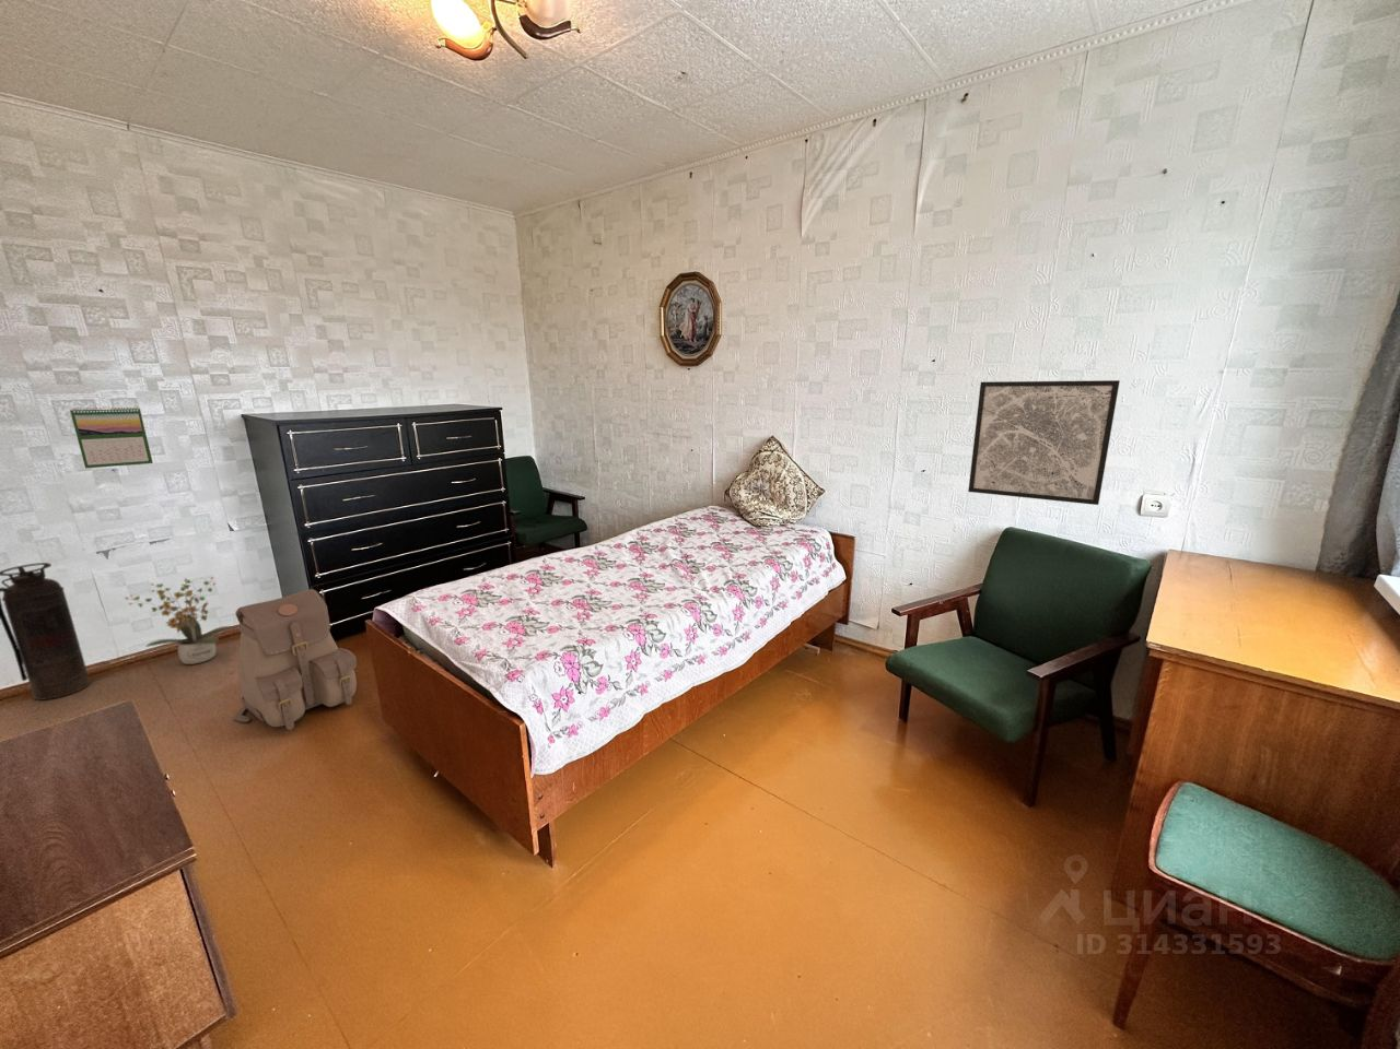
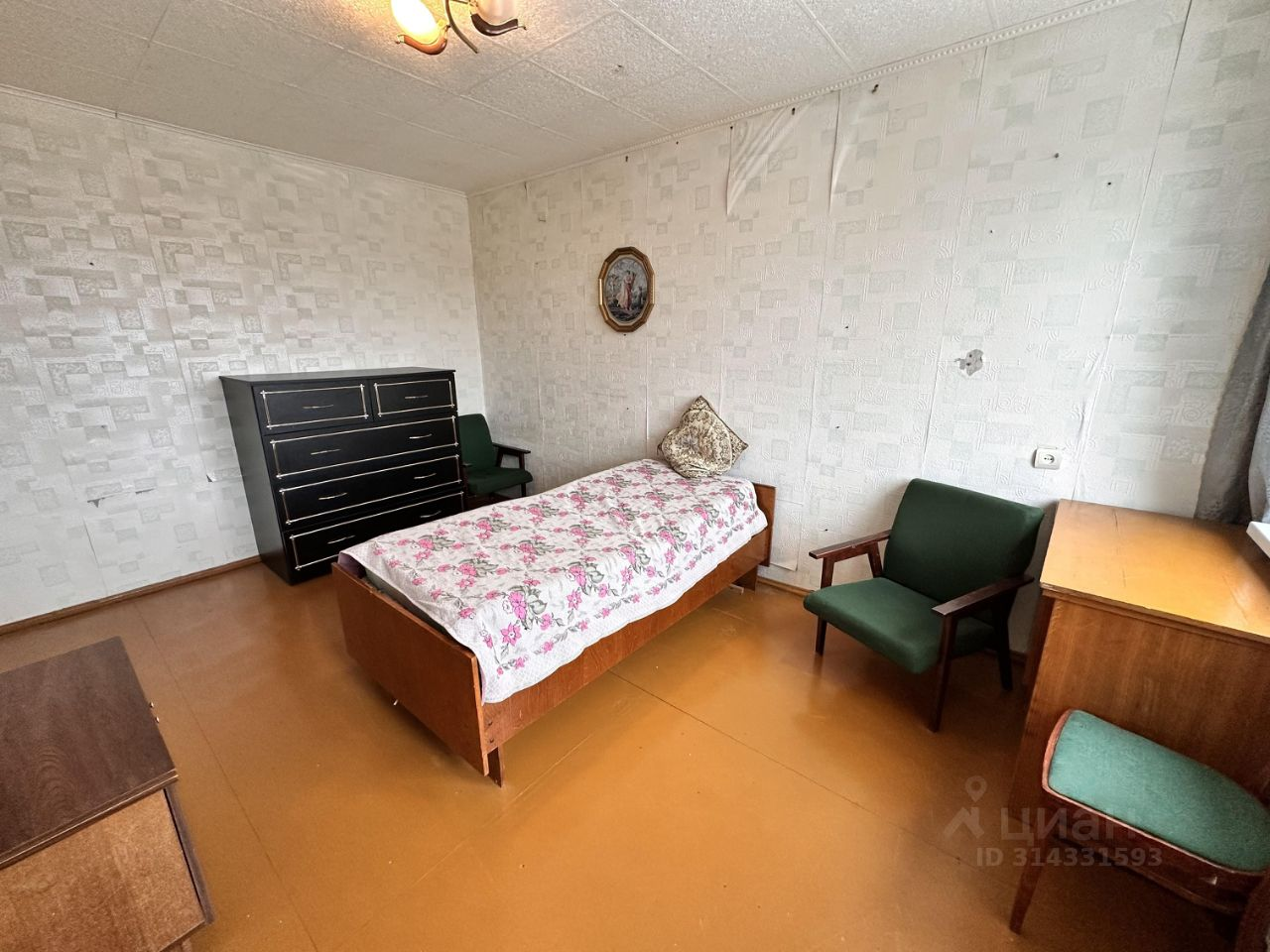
- potted plant (185, 621)
- backpack (290, 653)
- fire extinguisher (41, 630)
- calendar (112, 436)
- wall art (1037, 441)
